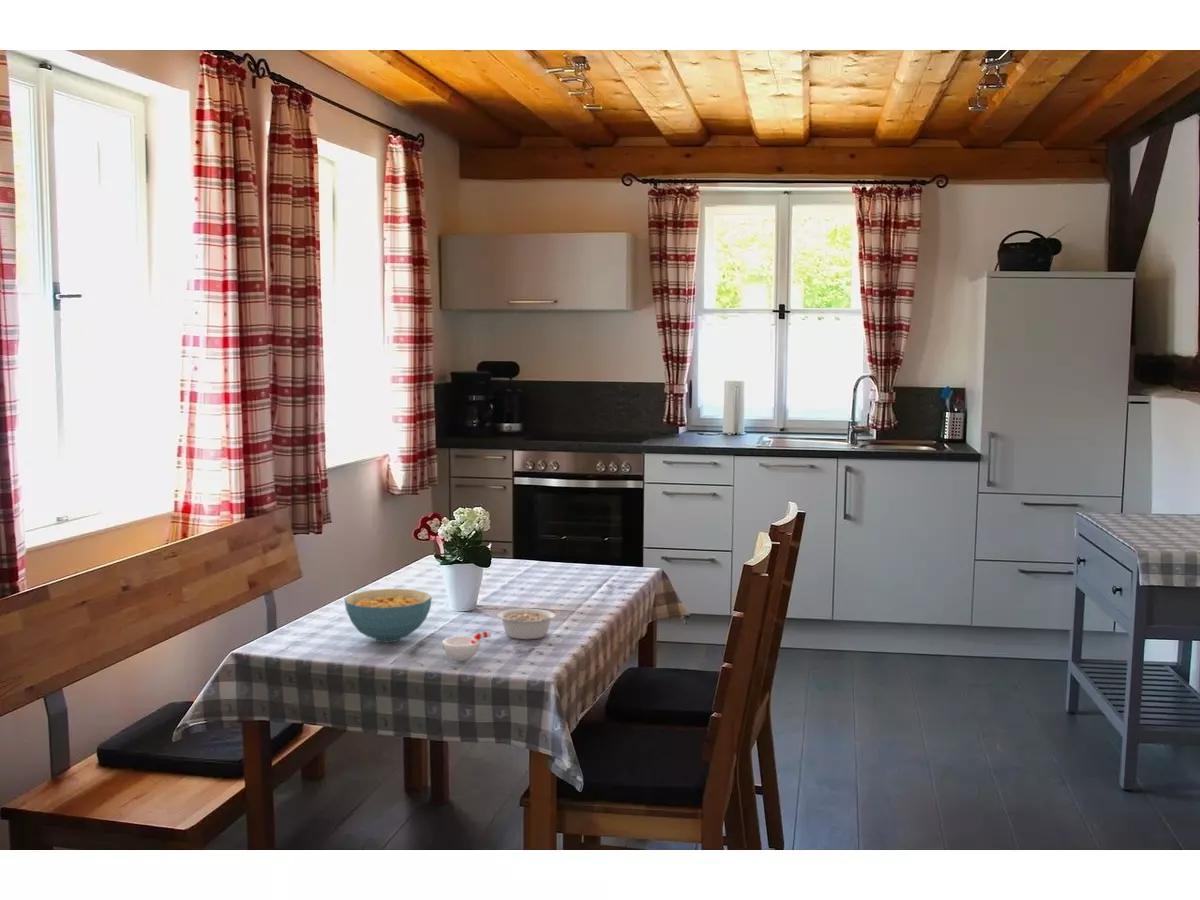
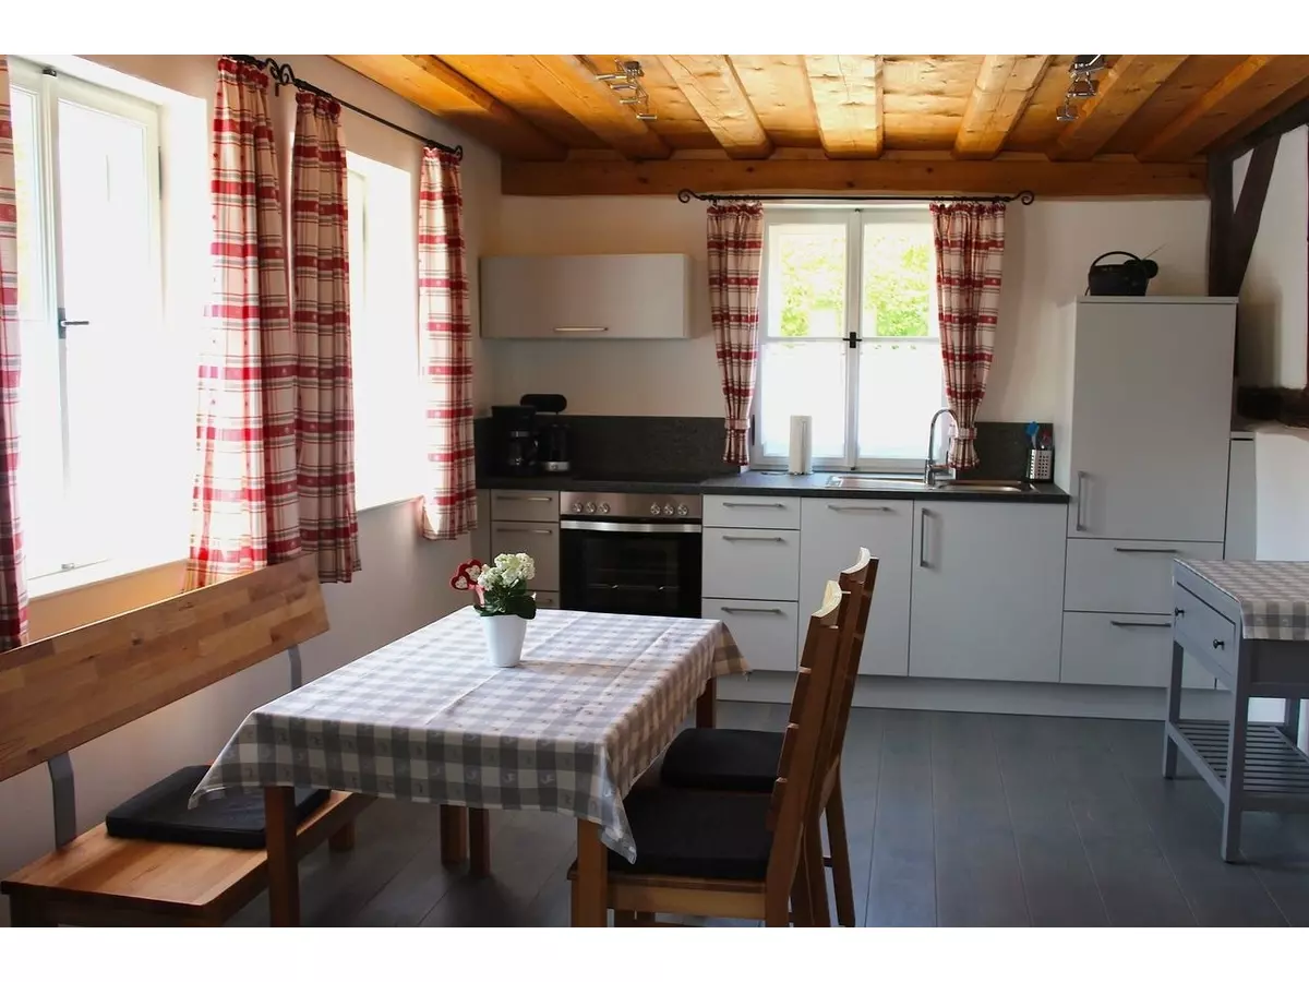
- legume (528, 622)
- cup (465, 646)
- cereal bowl (388, 618)
